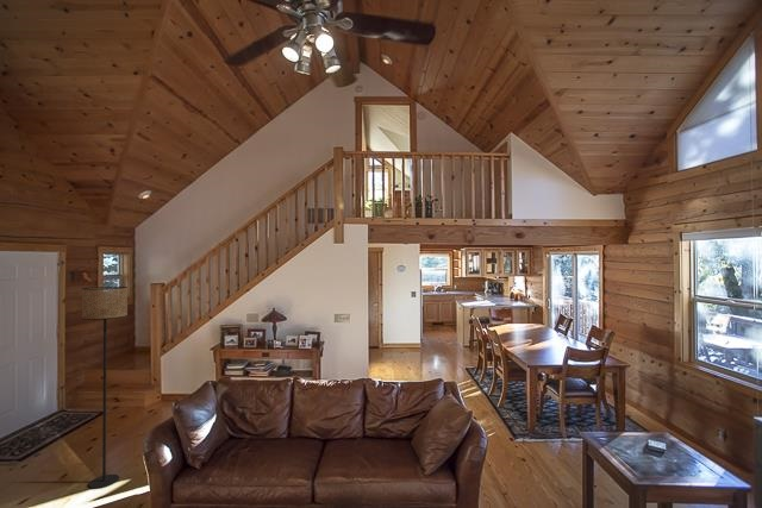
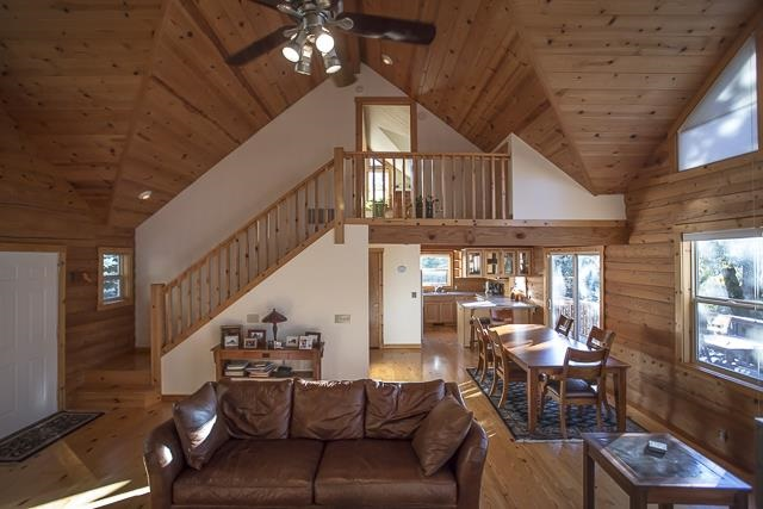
- floor lamp (105, 383)
